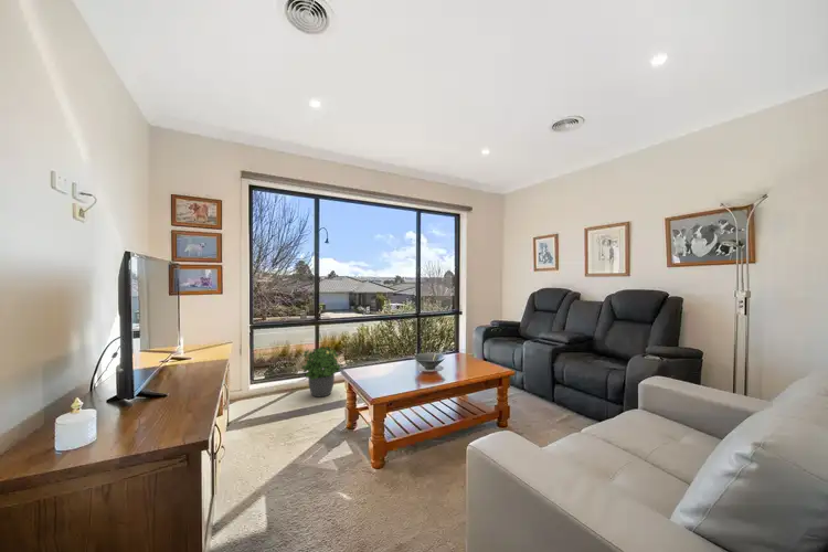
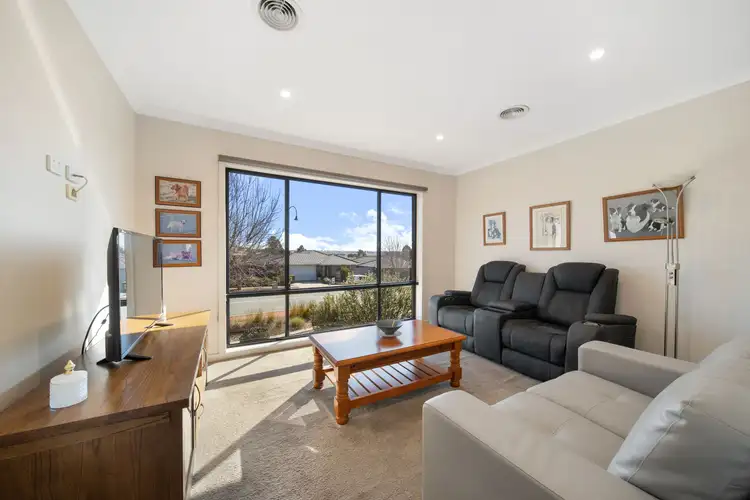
- potted plant (321, 370)
